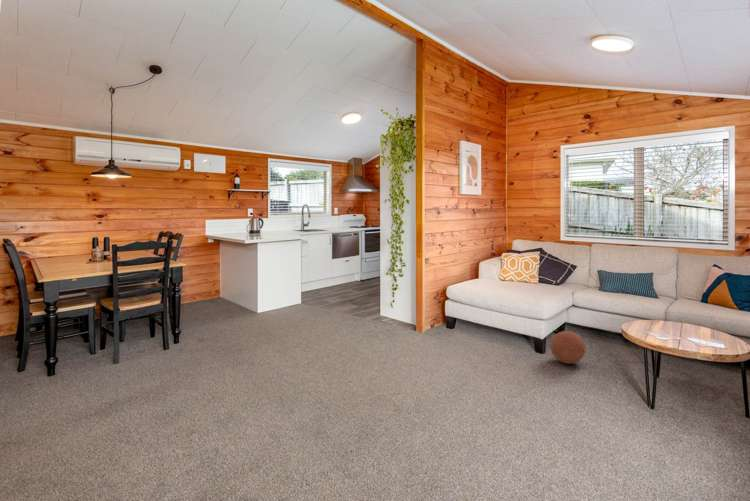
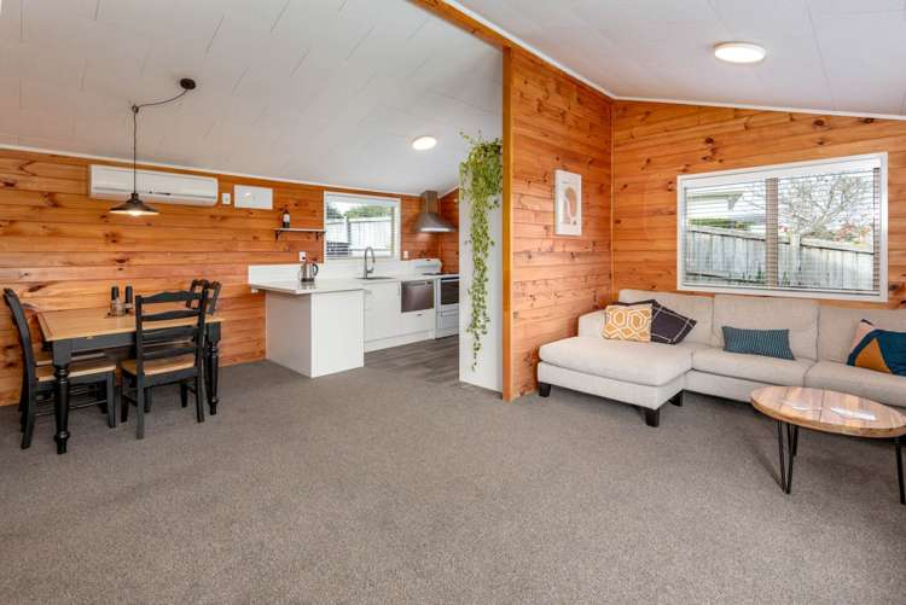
- ball (567, 347)
